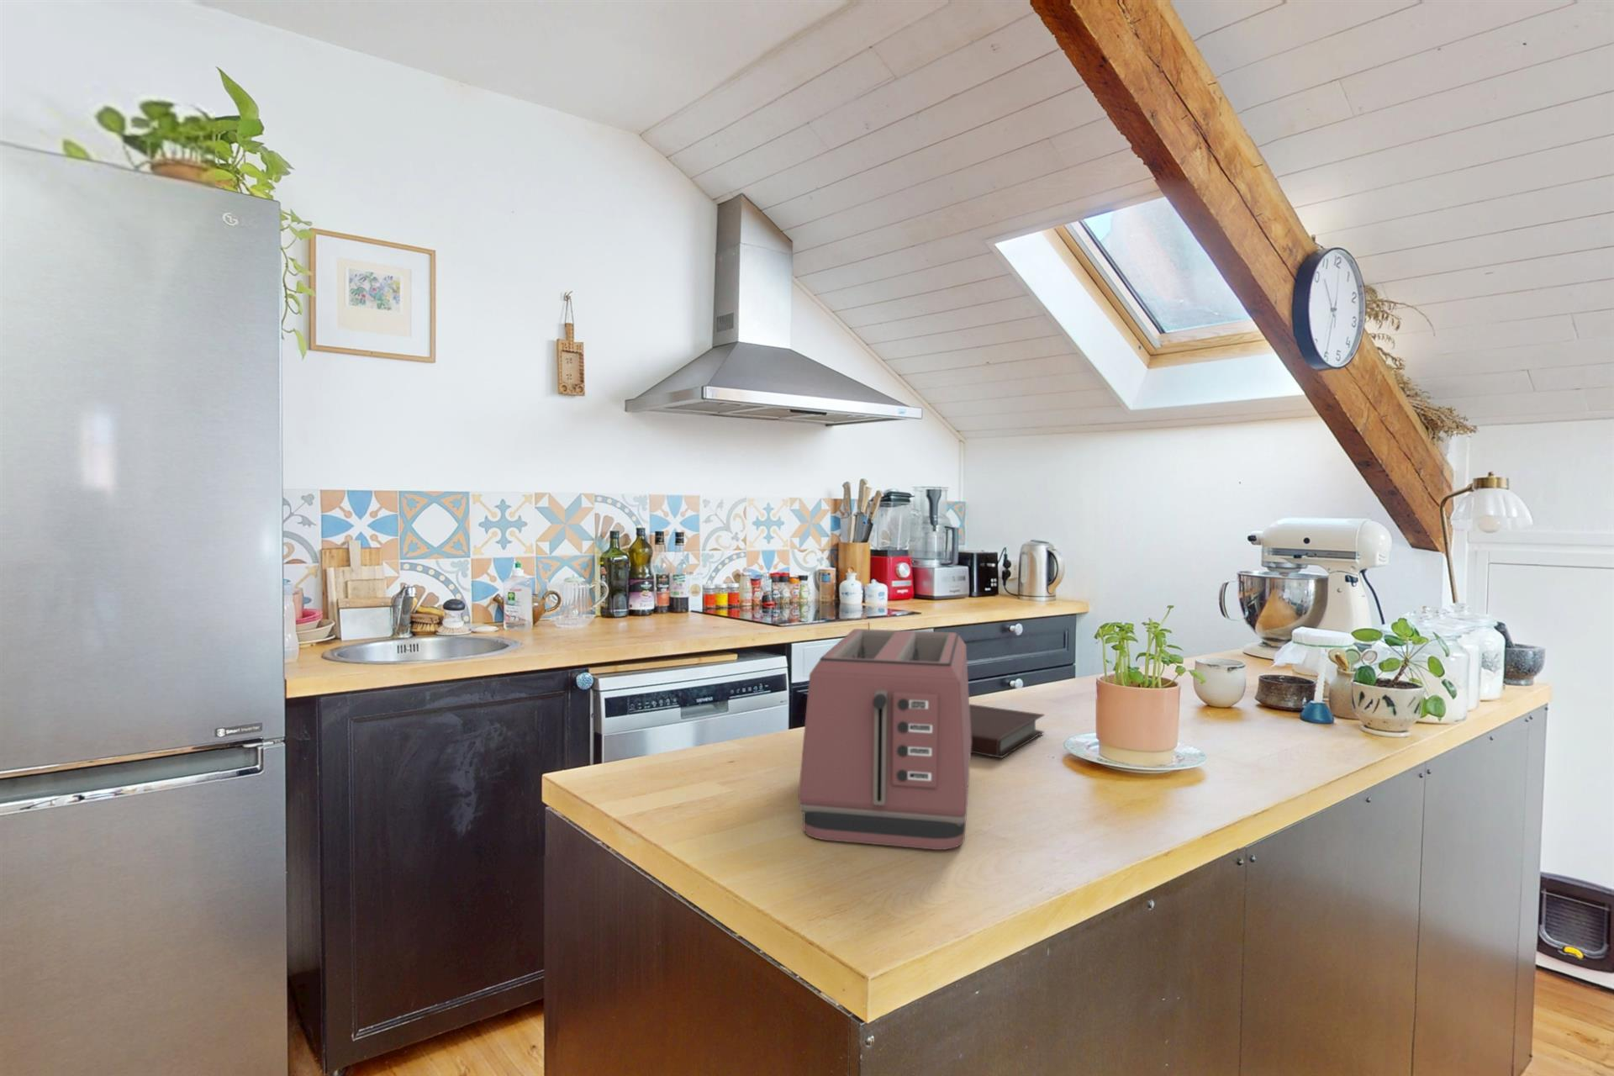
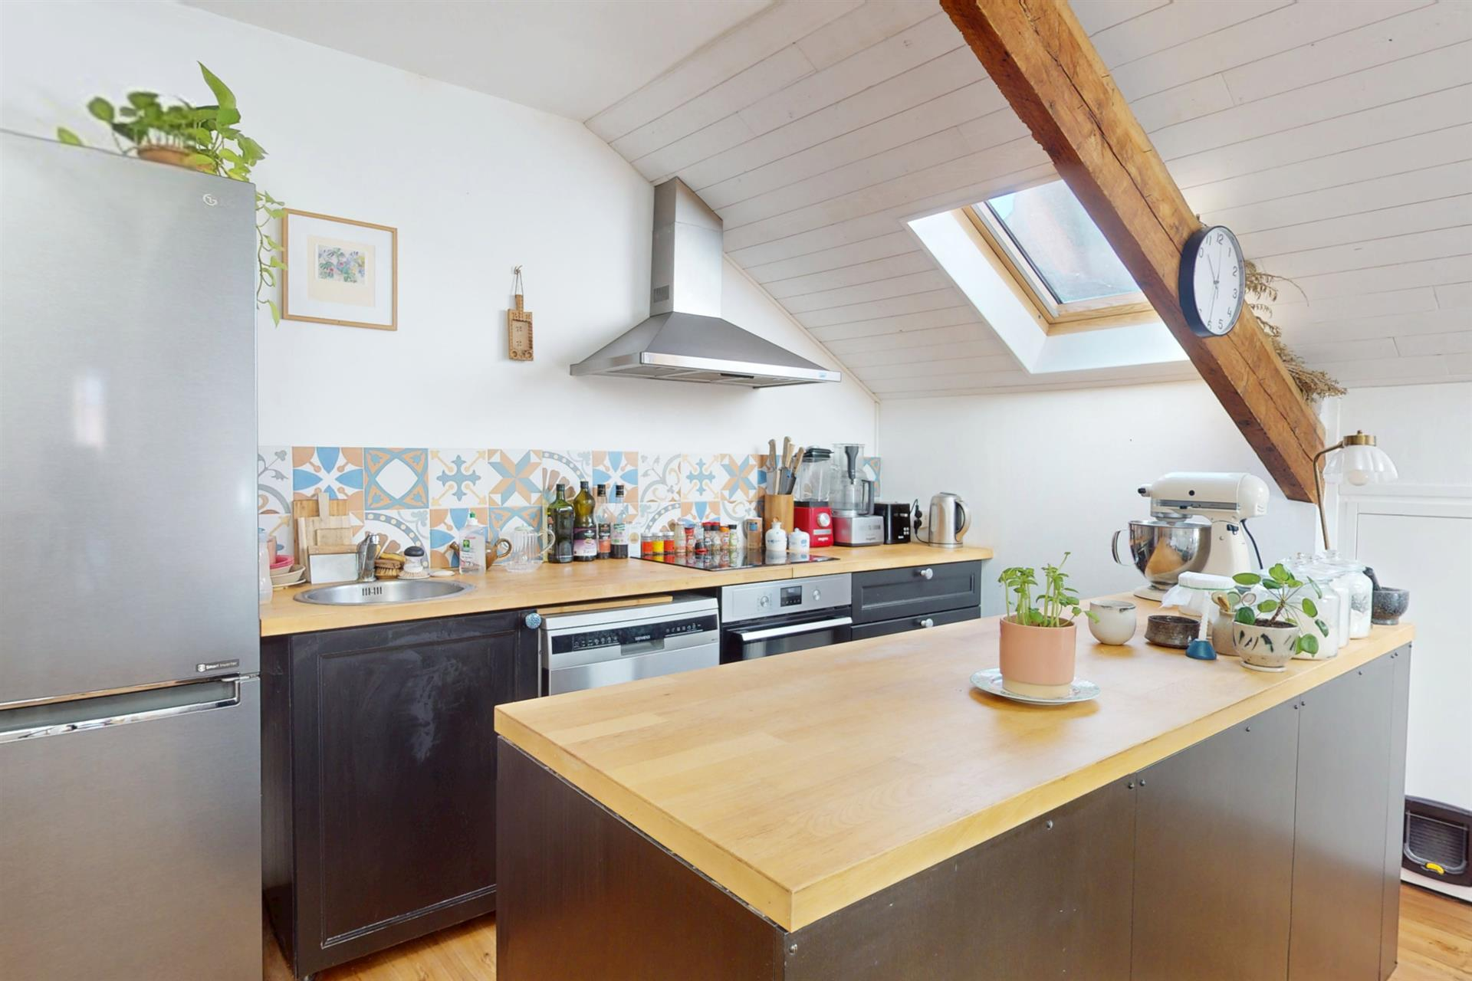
- notebook (970, 723)
- toaster (893, 724)
